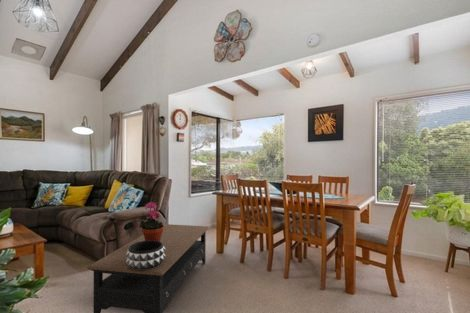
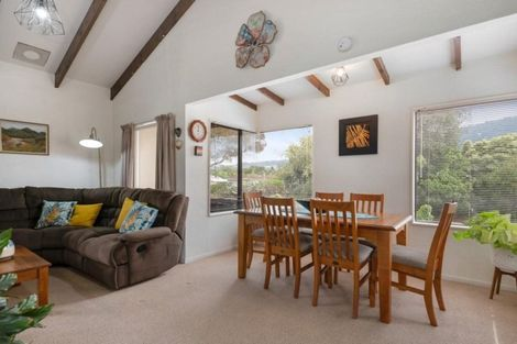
- decorative bowl (146, 254)
- potted plant (152, 223)
- coffee table (162, 263)
